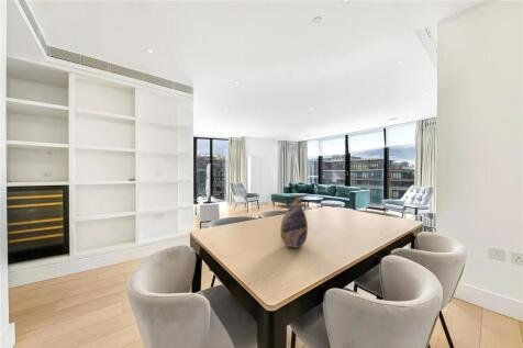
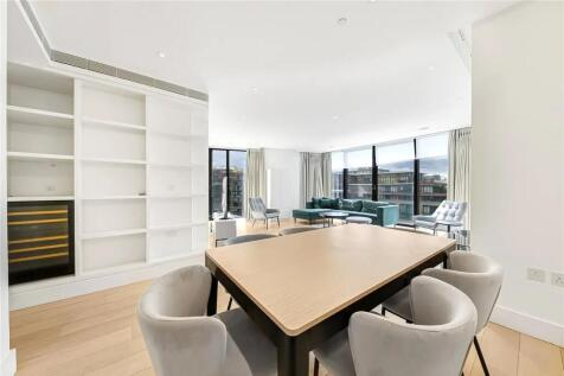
- vase (293, 220)
